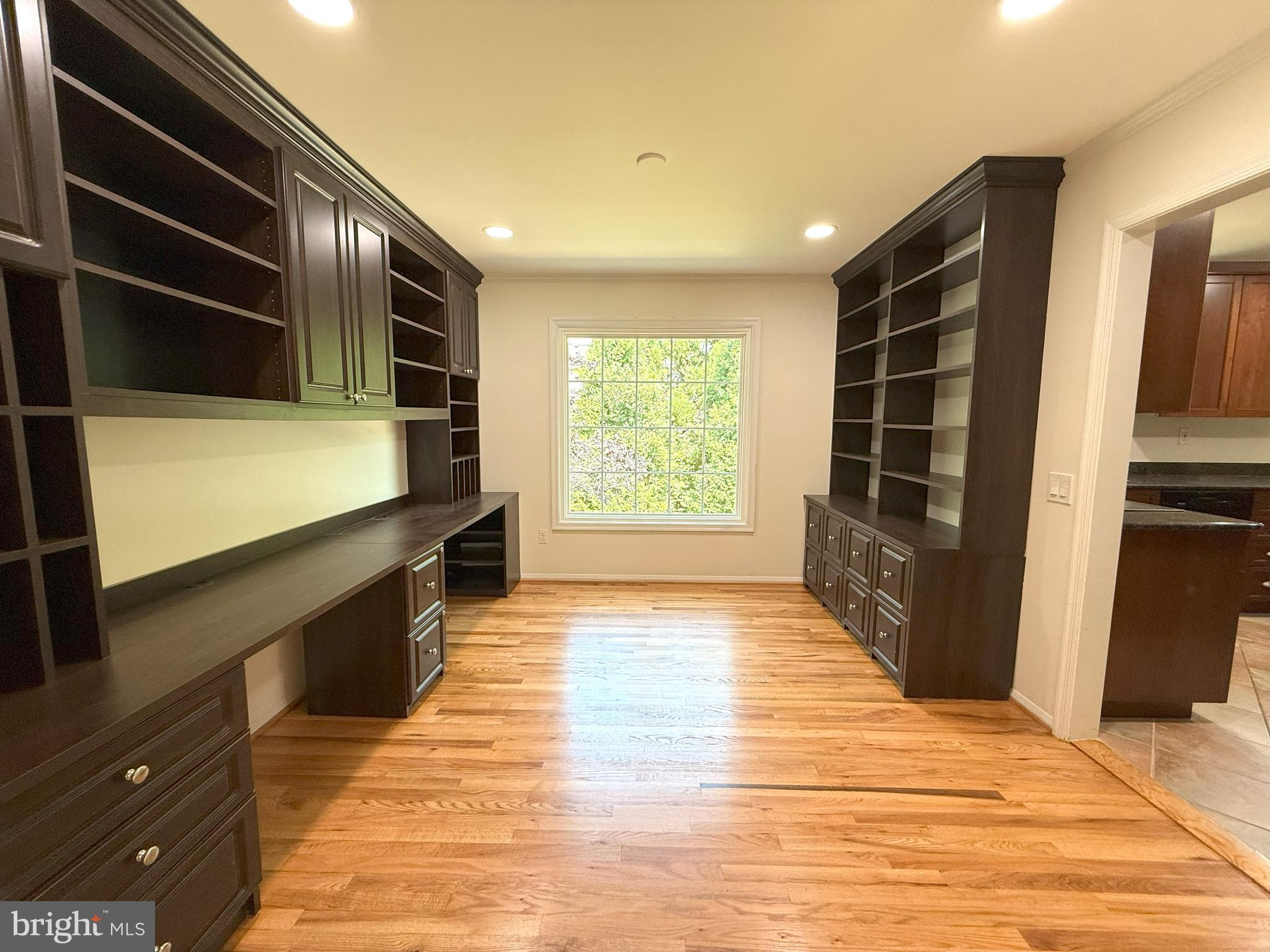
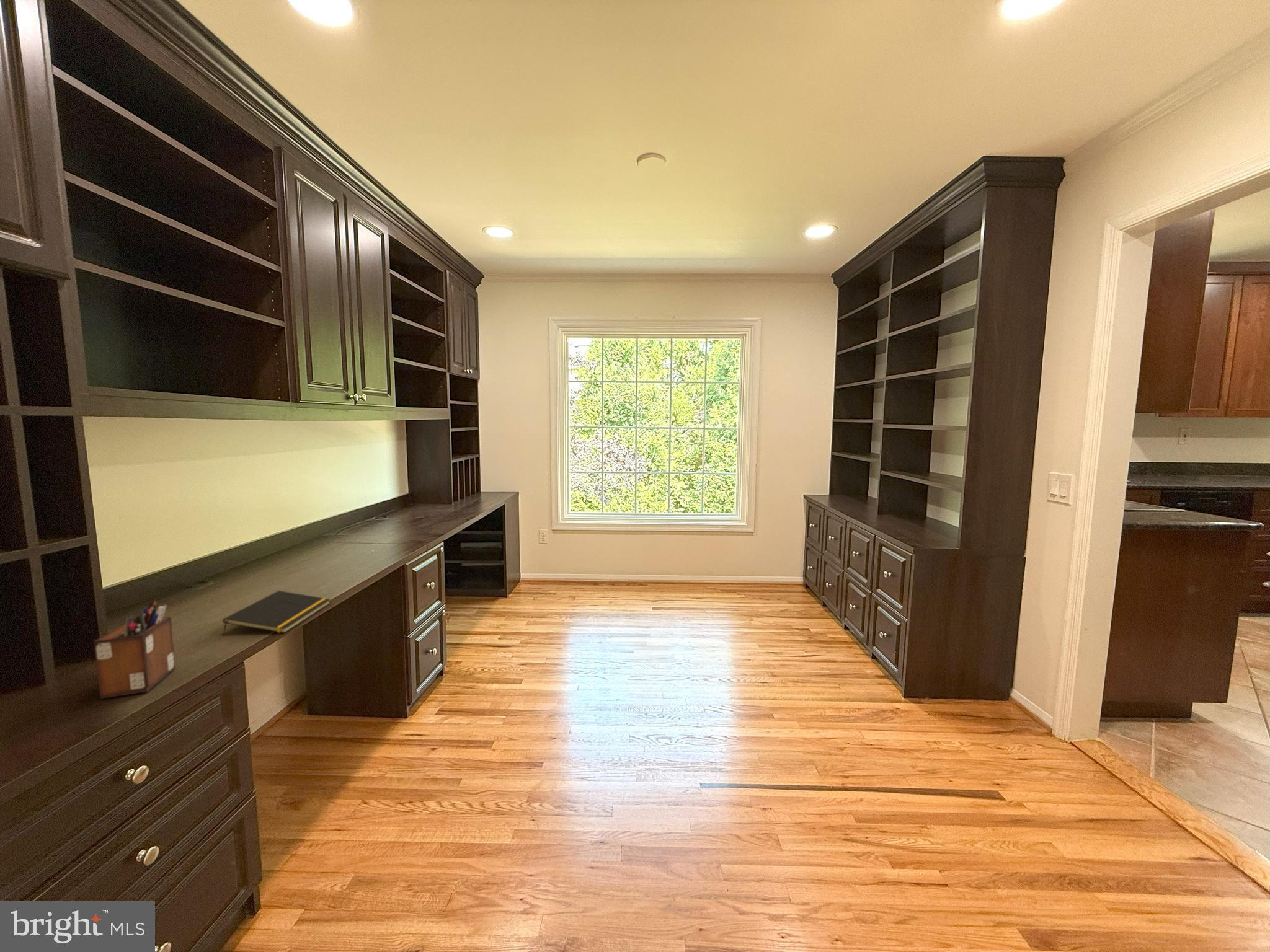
+ desk organizer (136, 645)
+ notepad (281, 610)
